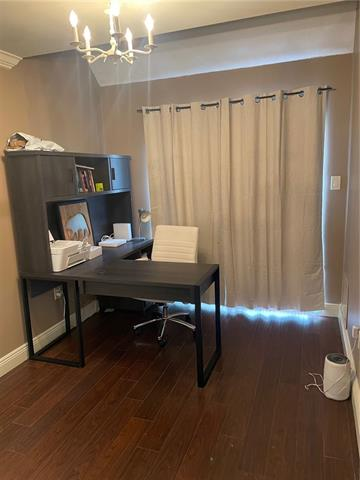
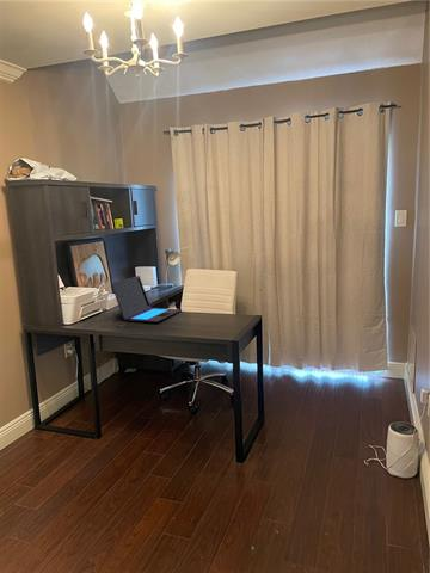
+ laptop (146, 297)
